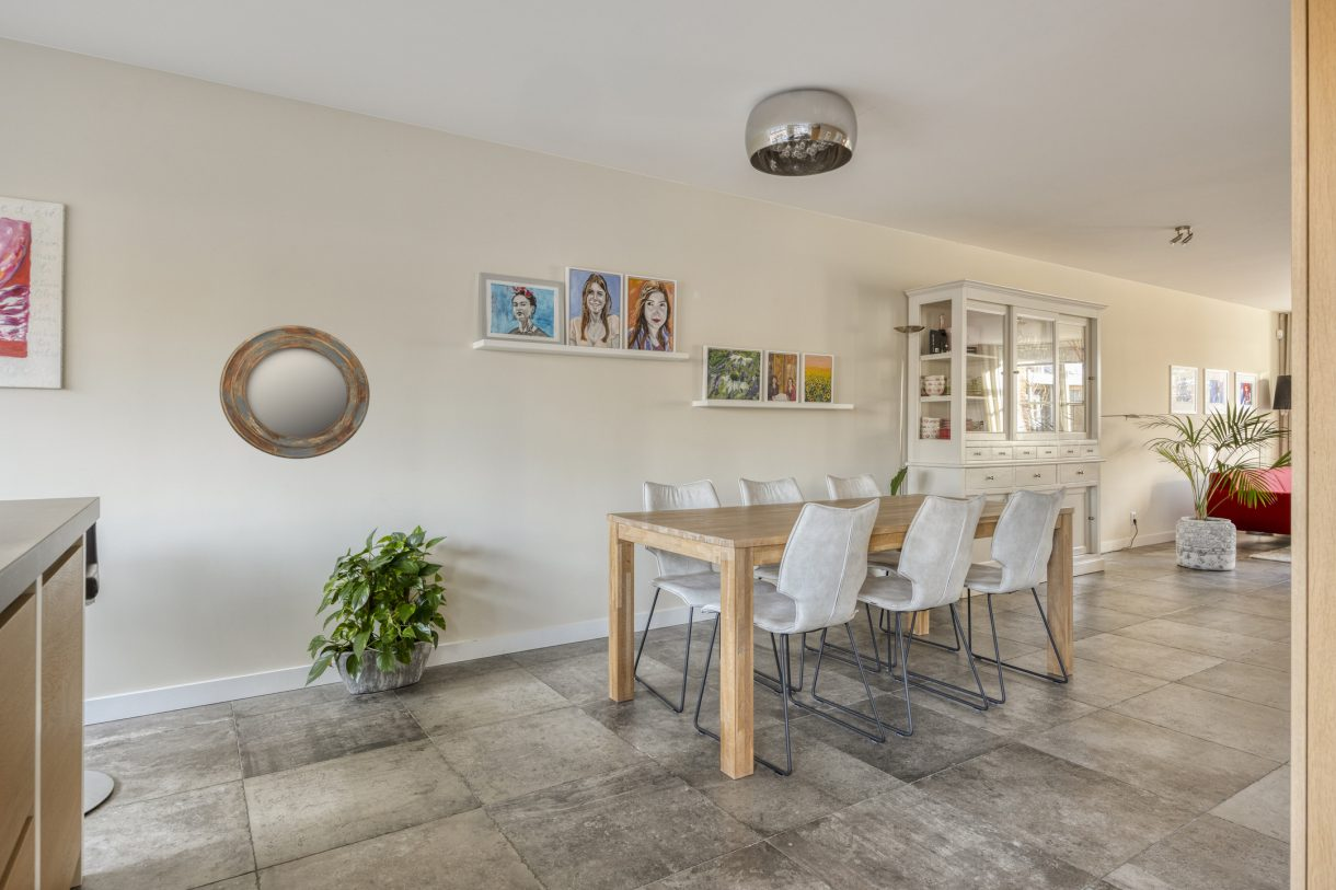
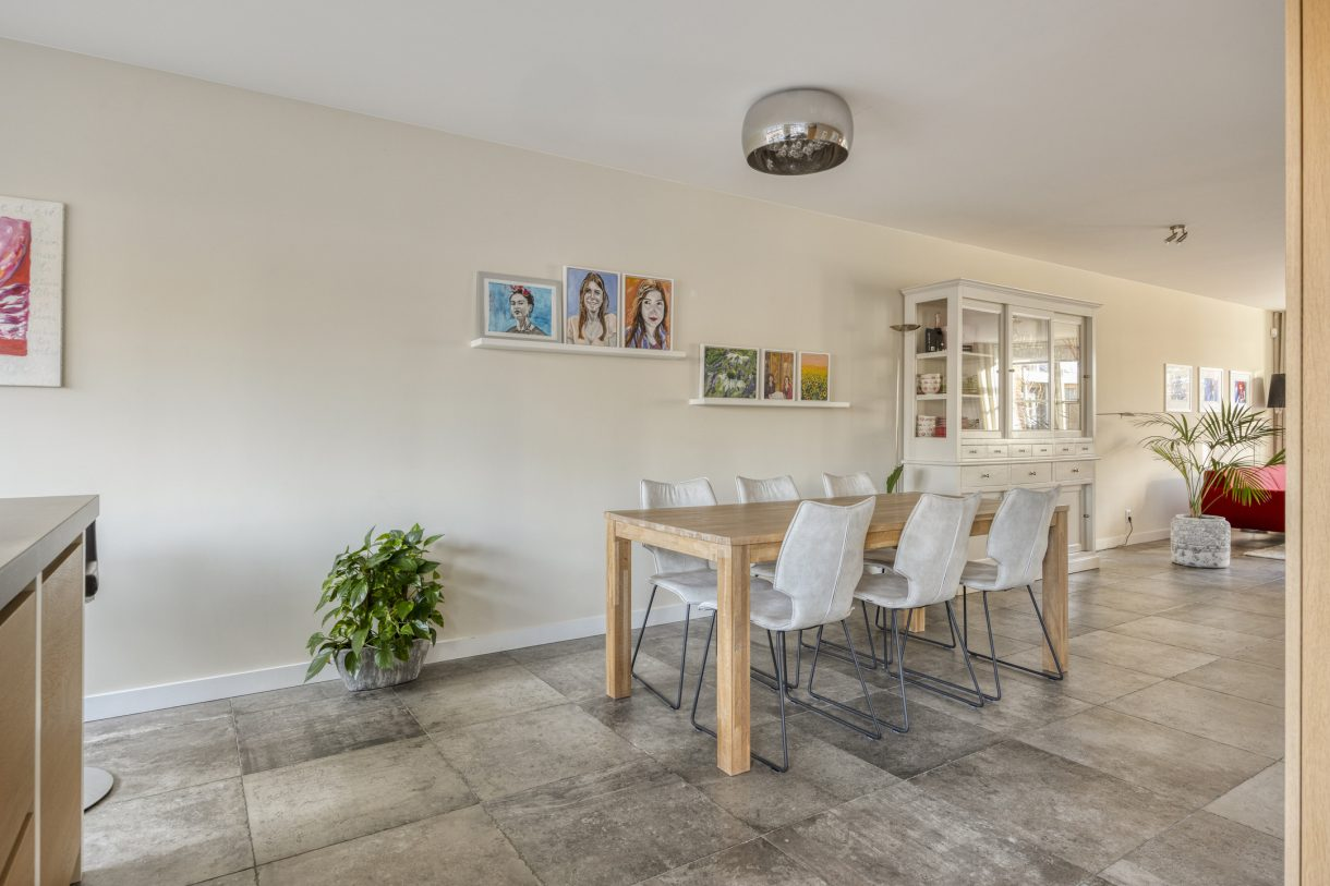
- home mirror (298, 392)
